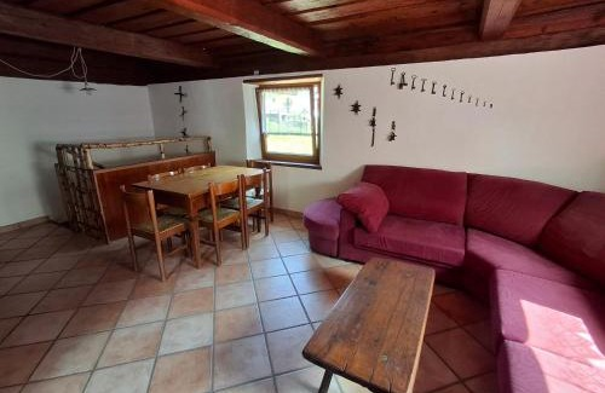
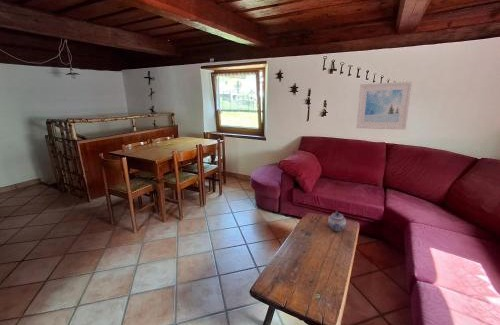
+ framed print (382, 106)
+ teapot (337, 220)
